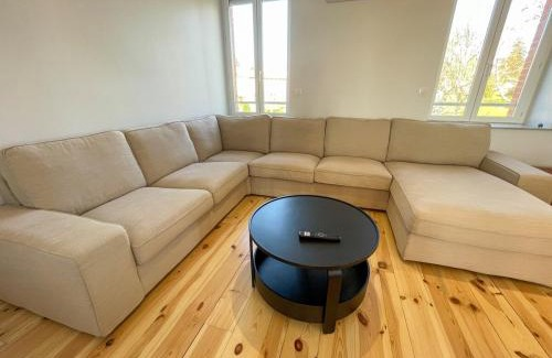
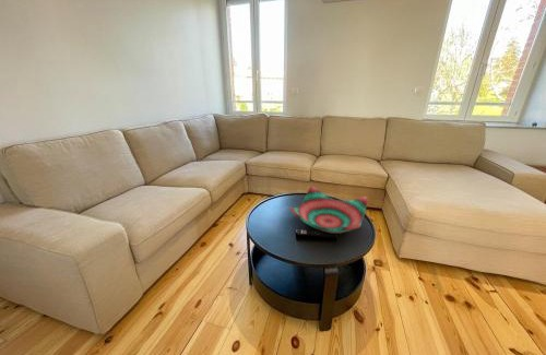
+ decorative bowl (329, 212)
